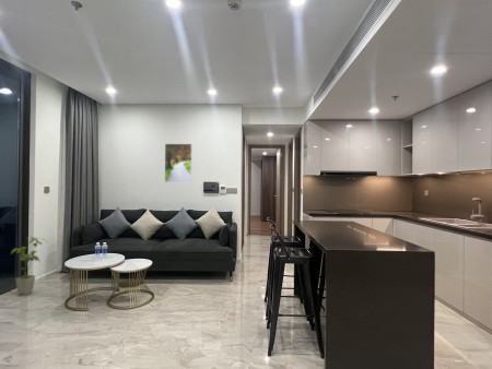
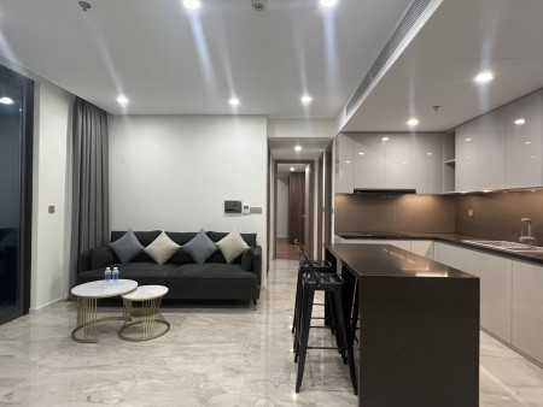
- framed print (178, 163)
- house plant (30, 264)
